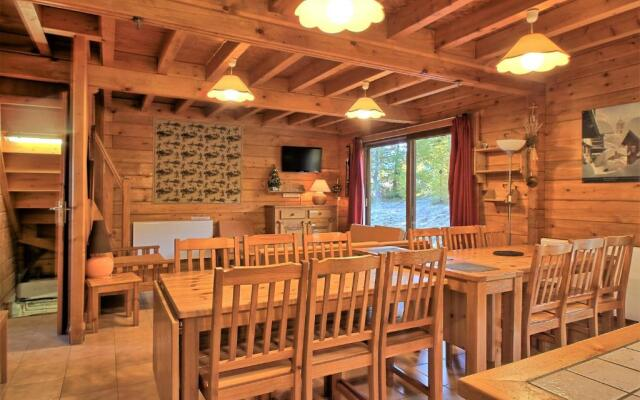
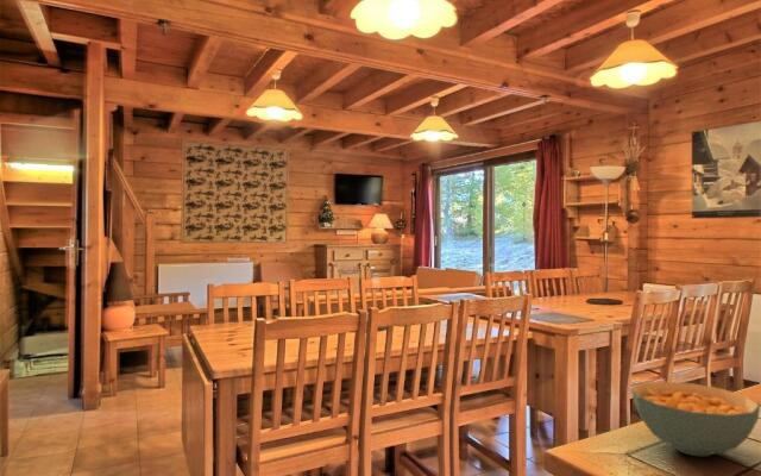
+ cereal bowl (692, 422)
